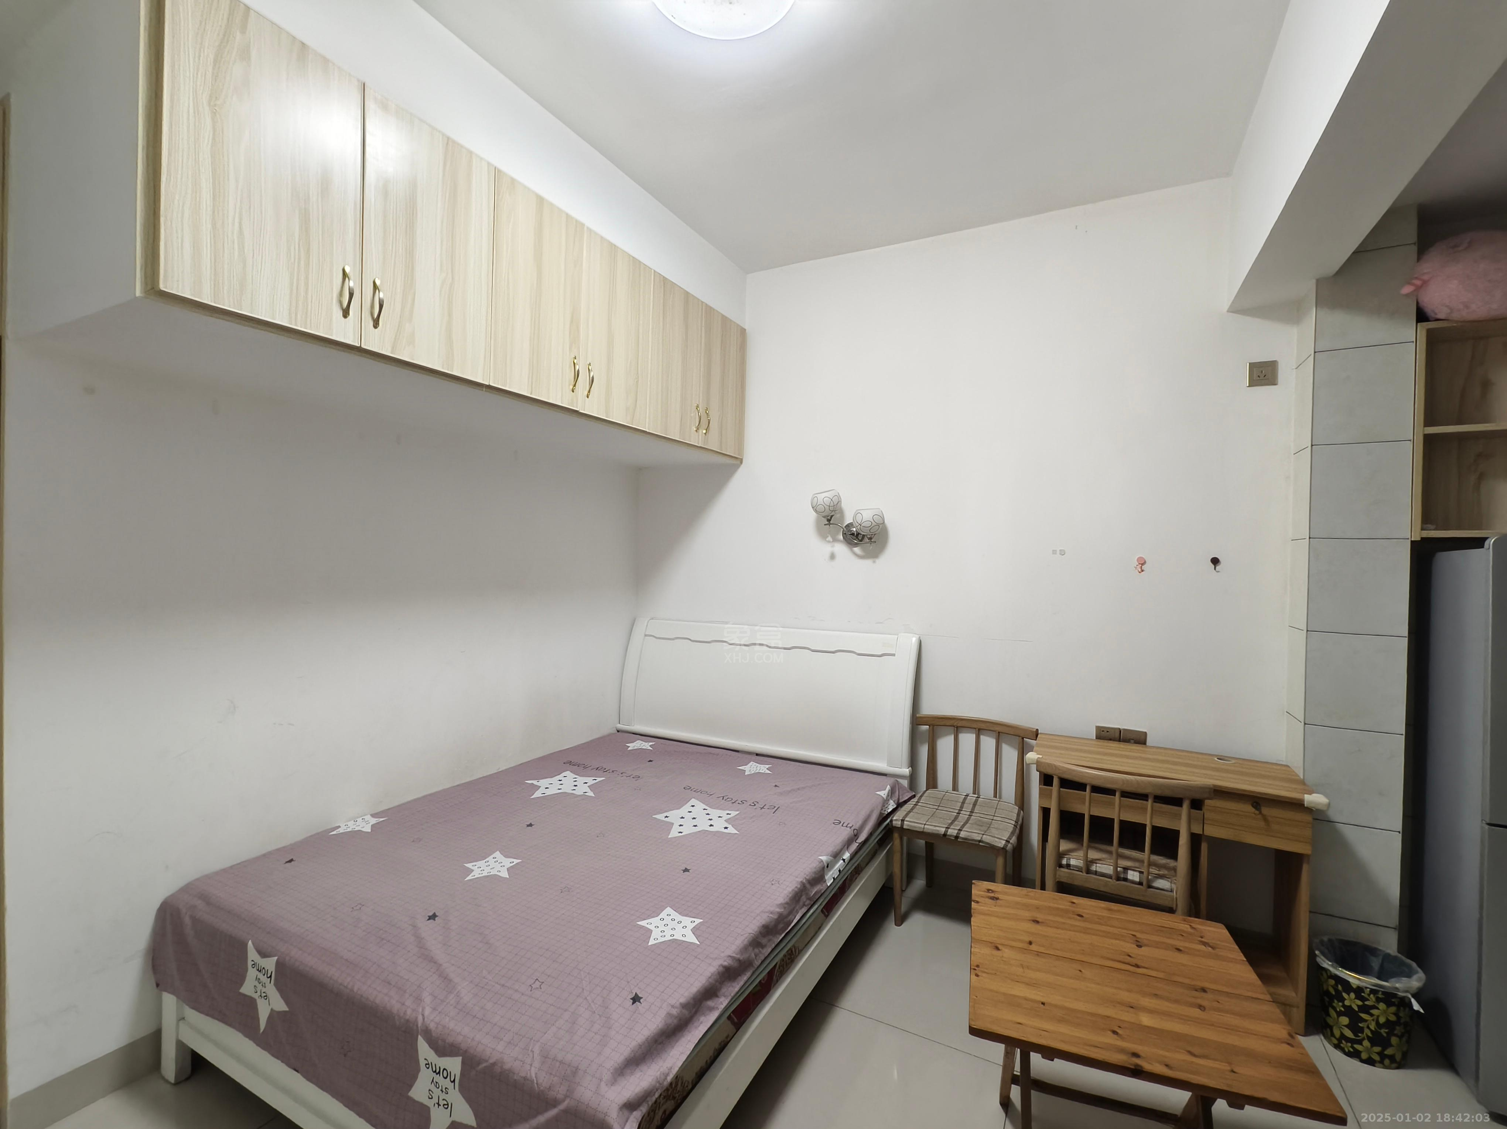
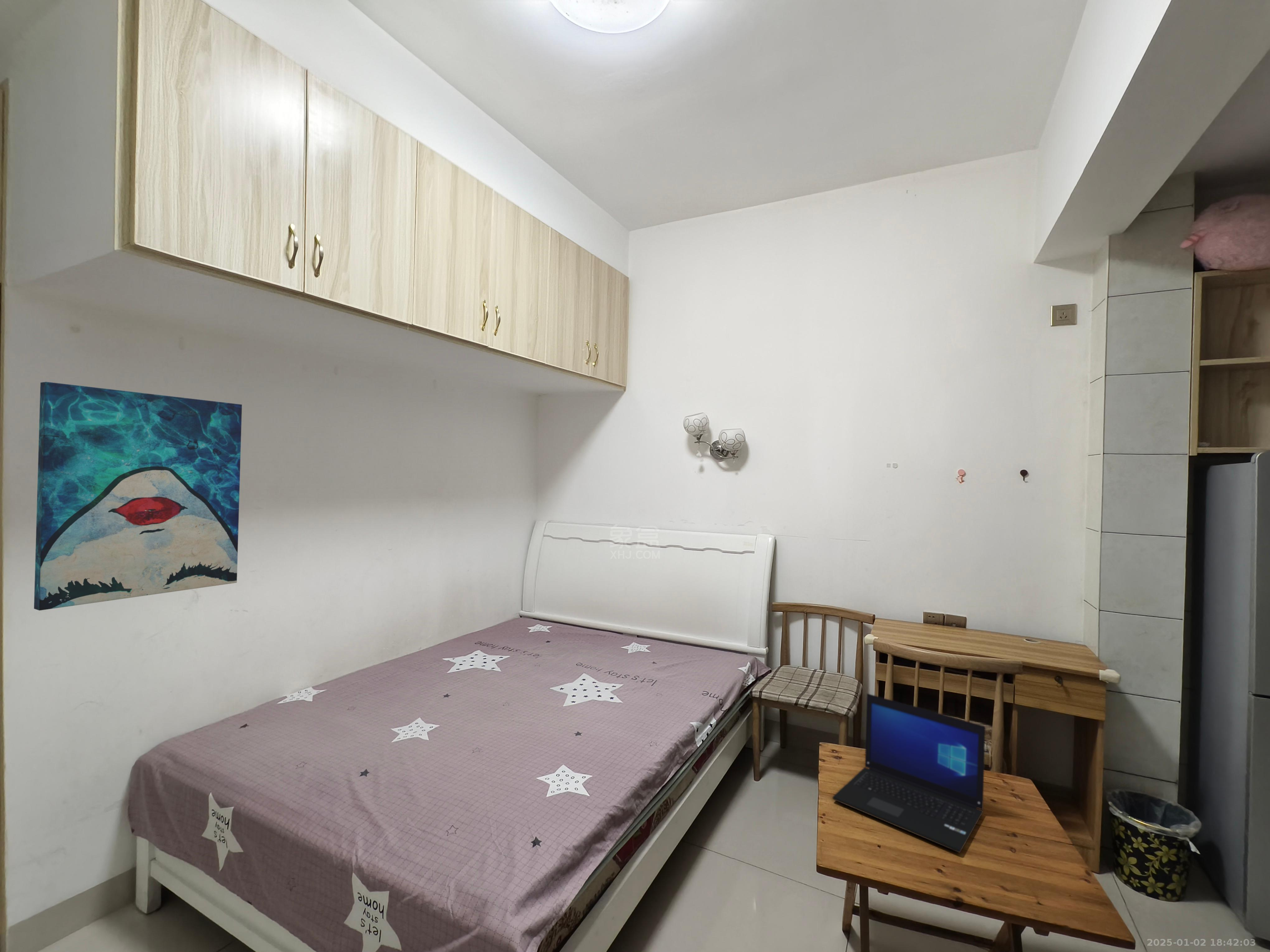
+ laptop (908, 763)
+ wall art (150, 494)
